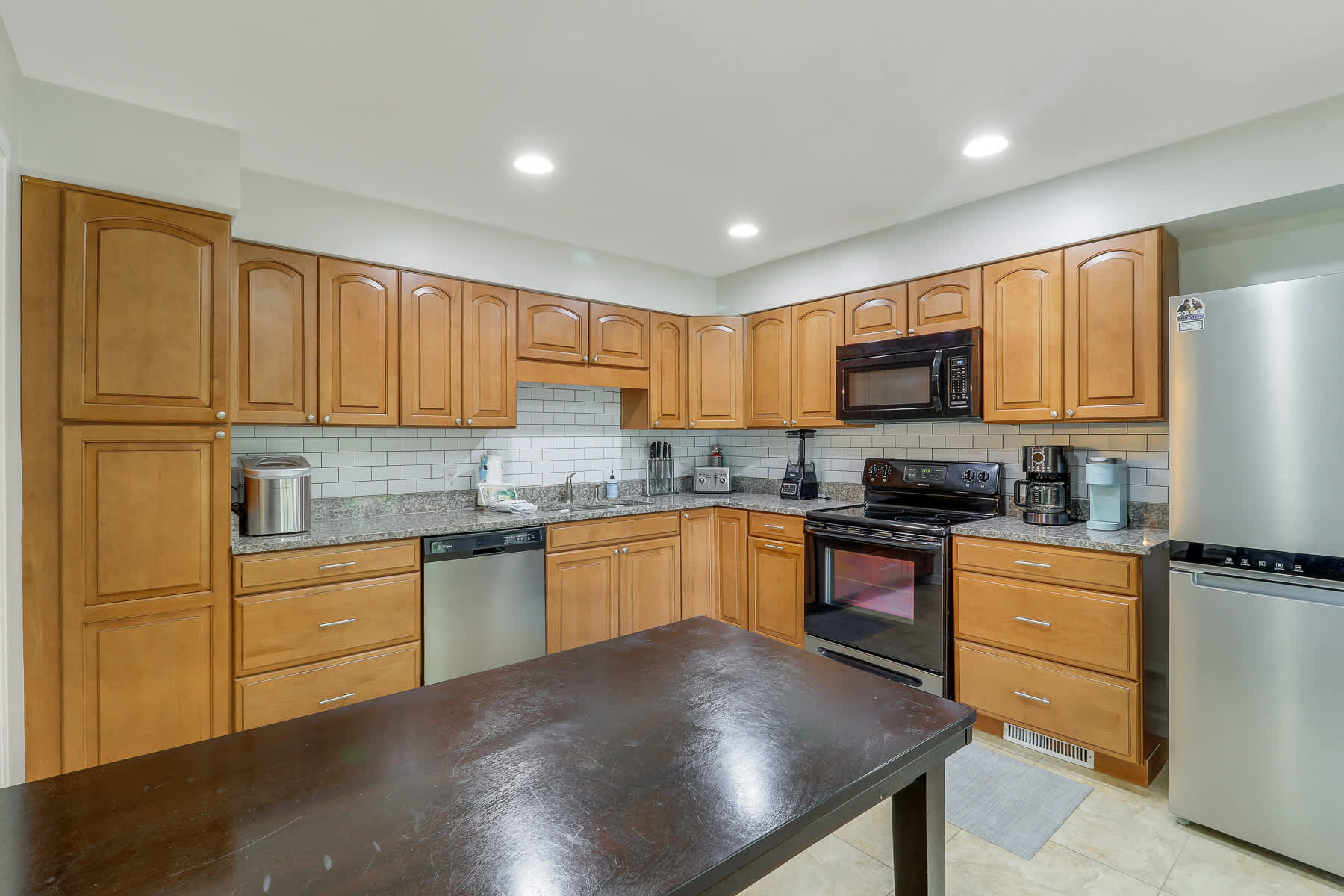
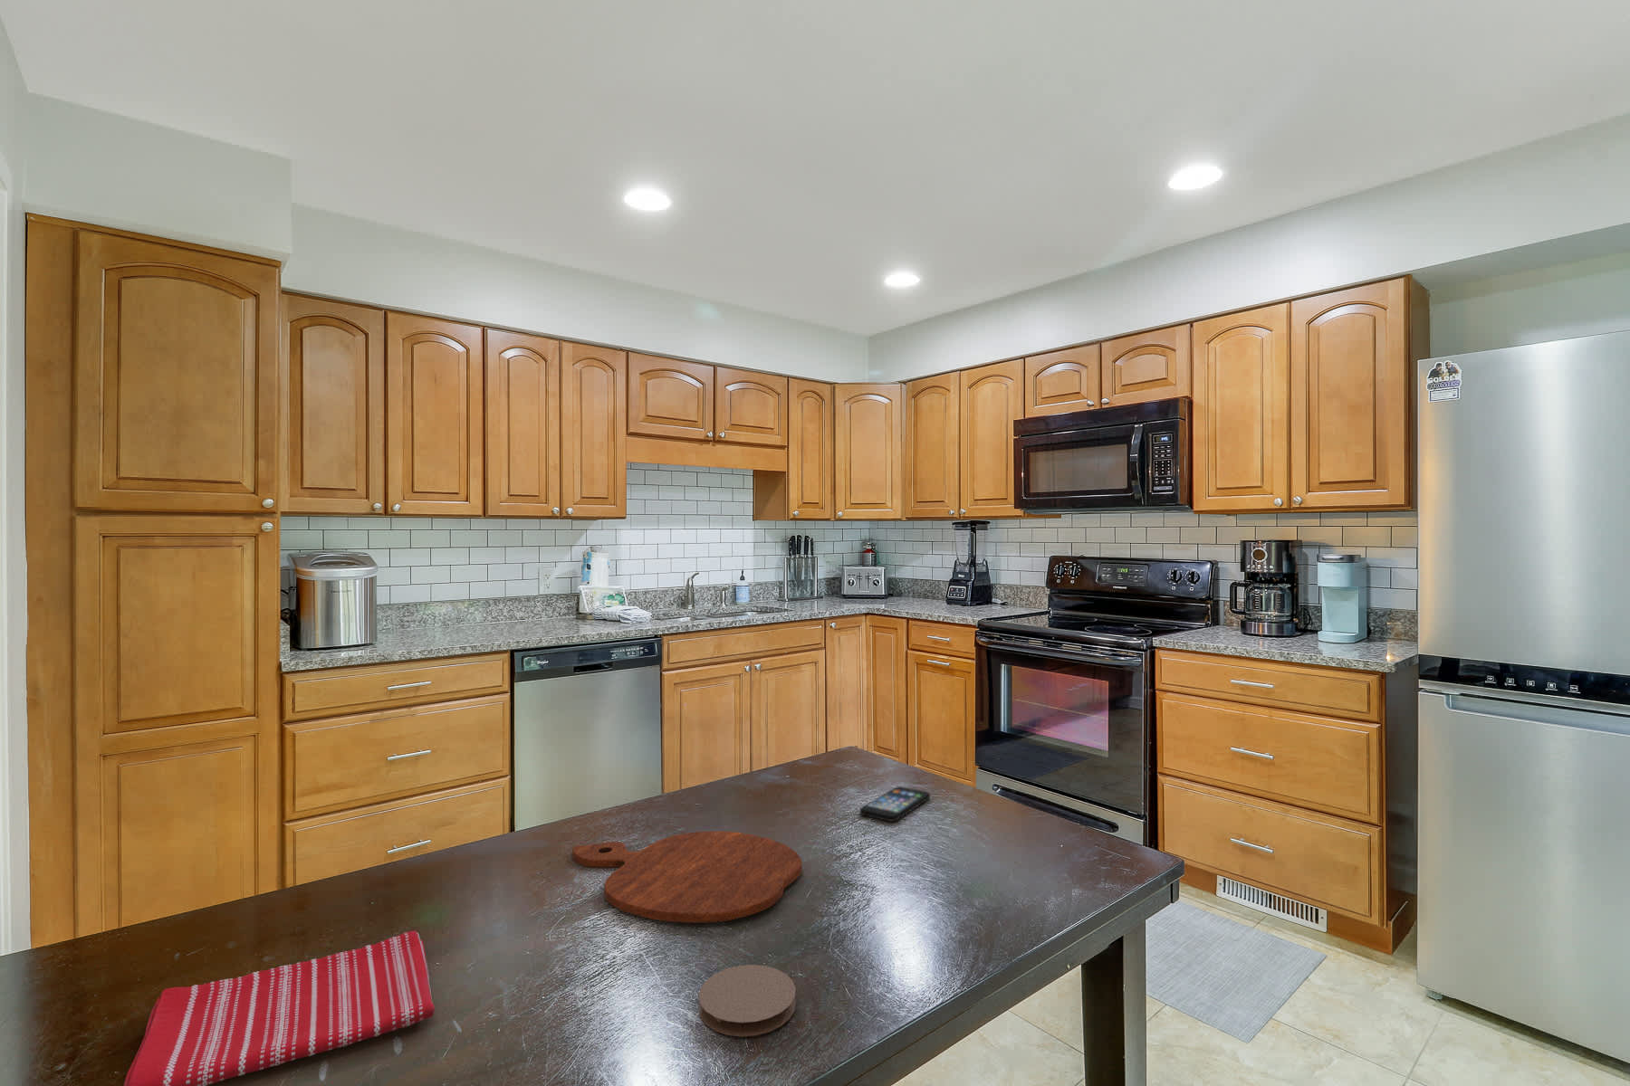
+ smartphone (895, 802)
+ coaster (747, 999)
+ dish towel (295, 1005)
+ cutting board (674, 867)
